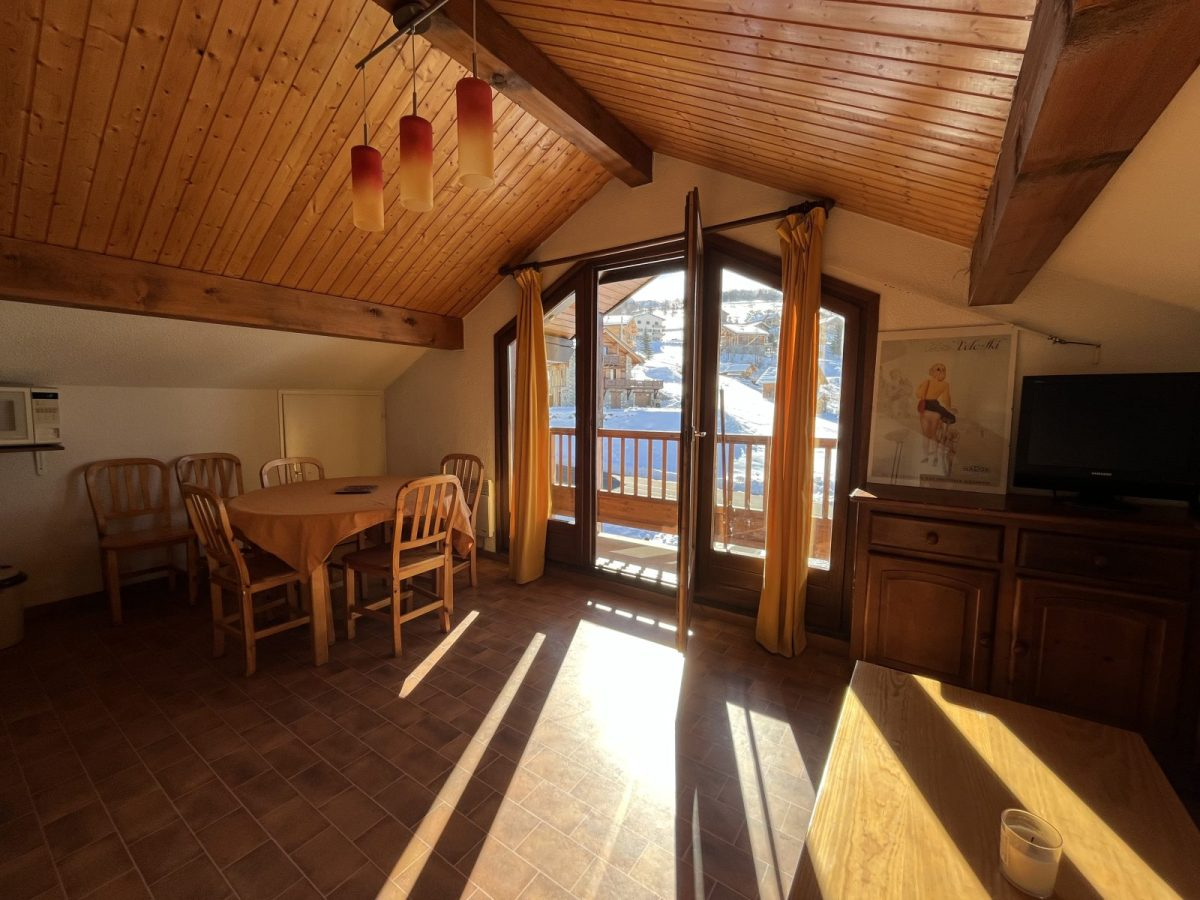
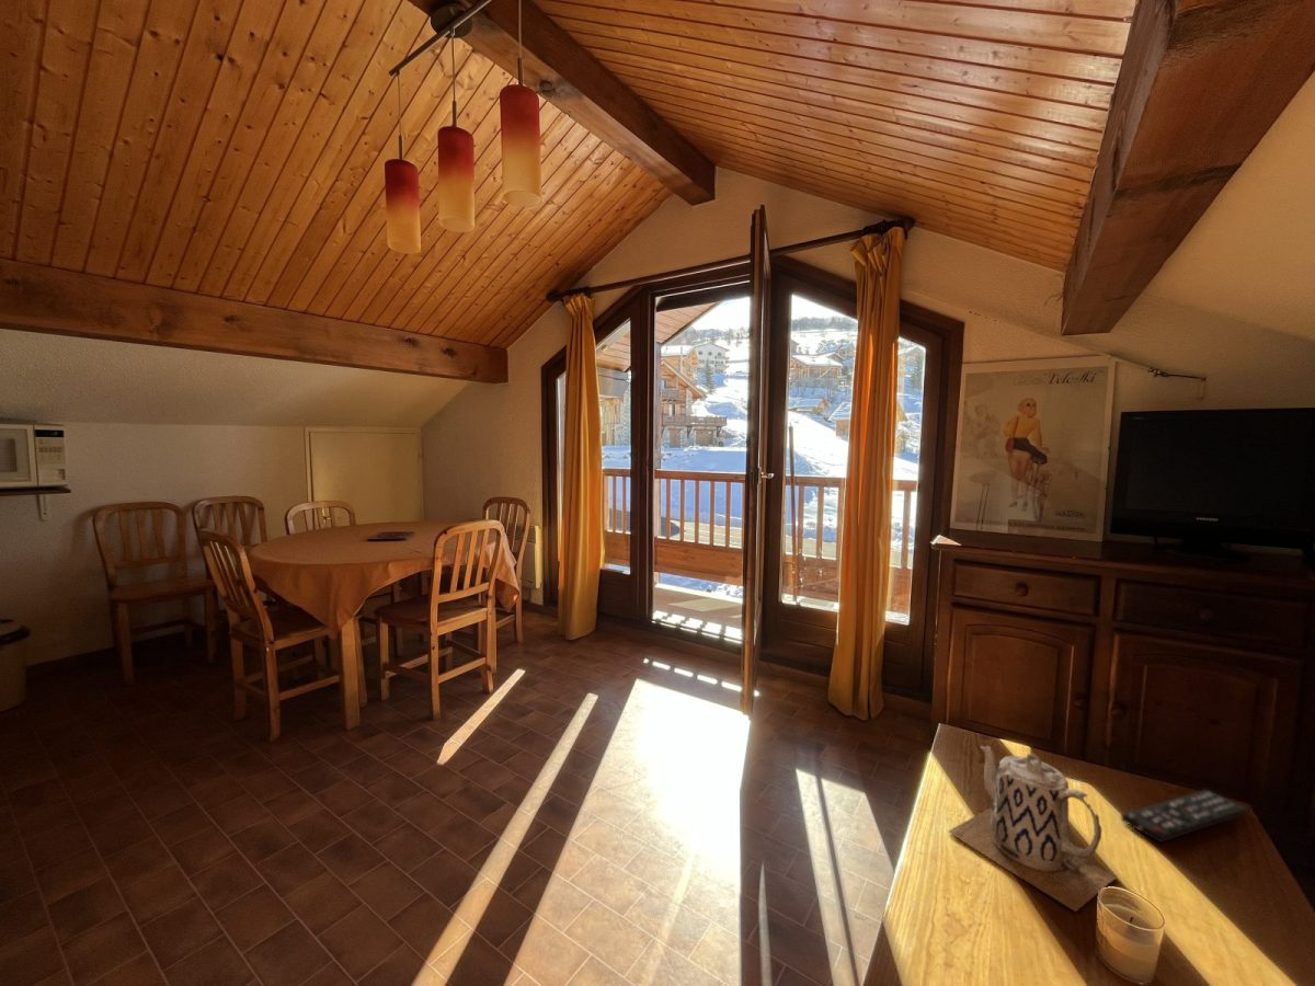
+ teapot (1030, 805)
+ remote control (1184, 813)
